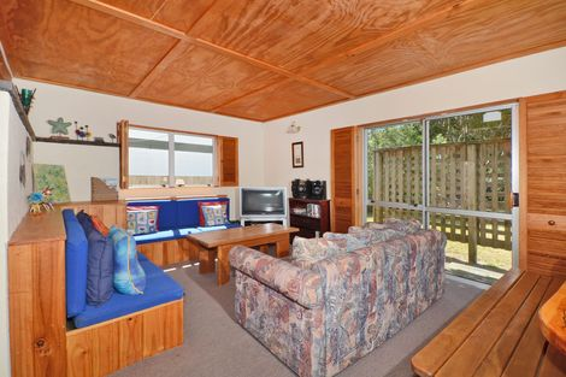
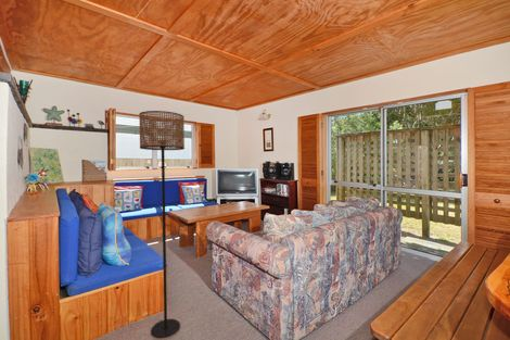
+ floor lamp (164, 222)
